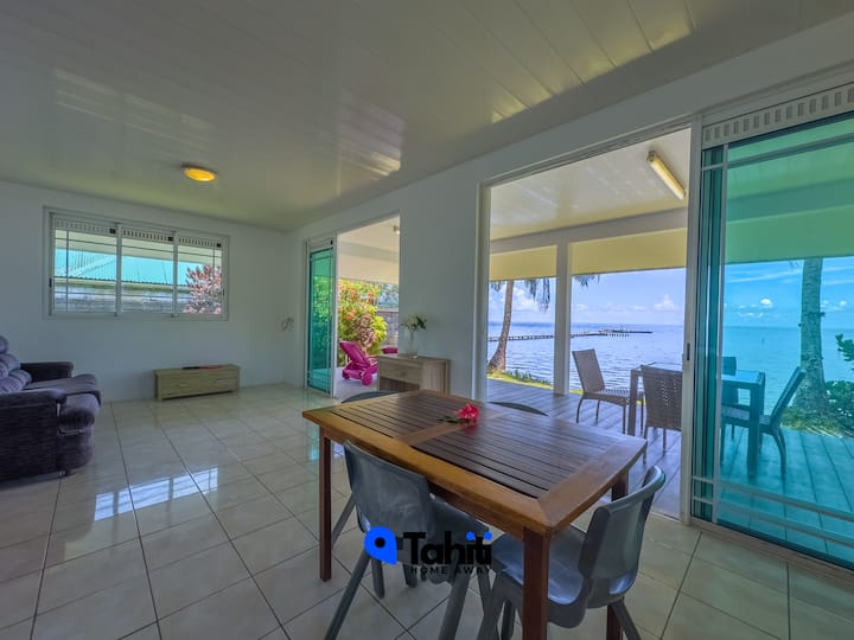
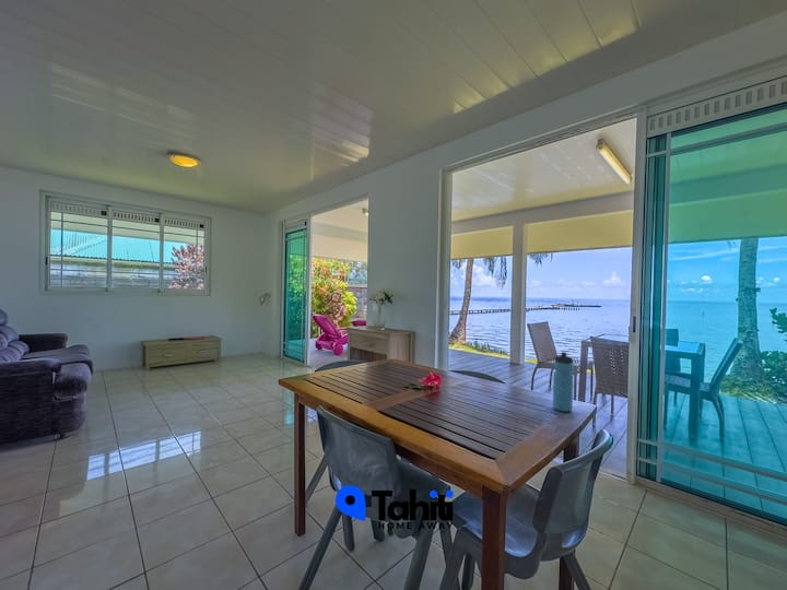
+ water bottle (563, 380)
